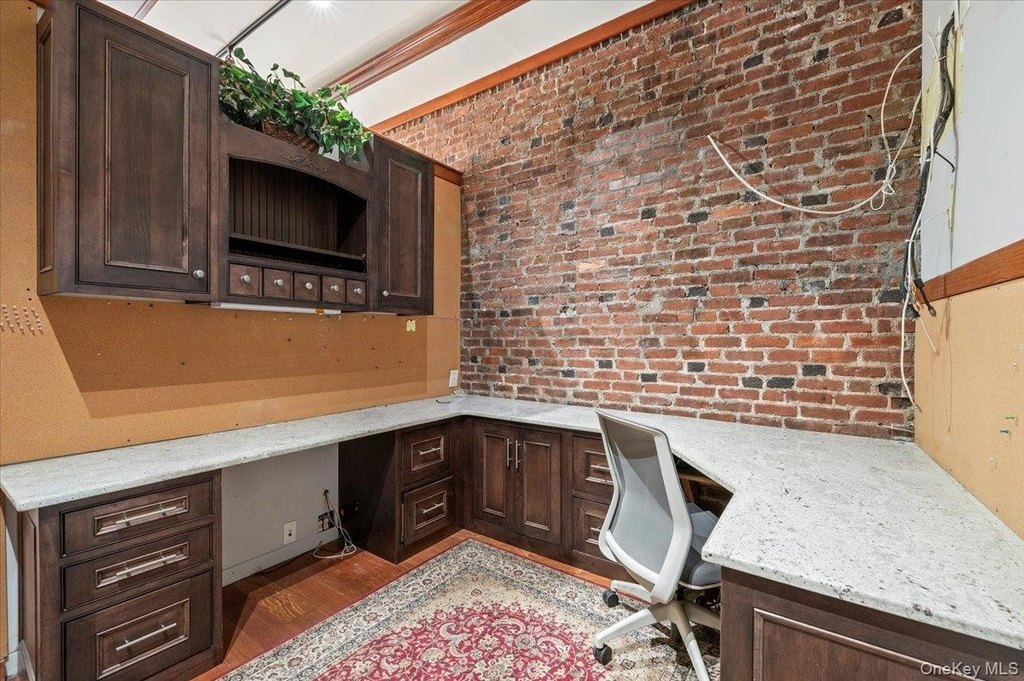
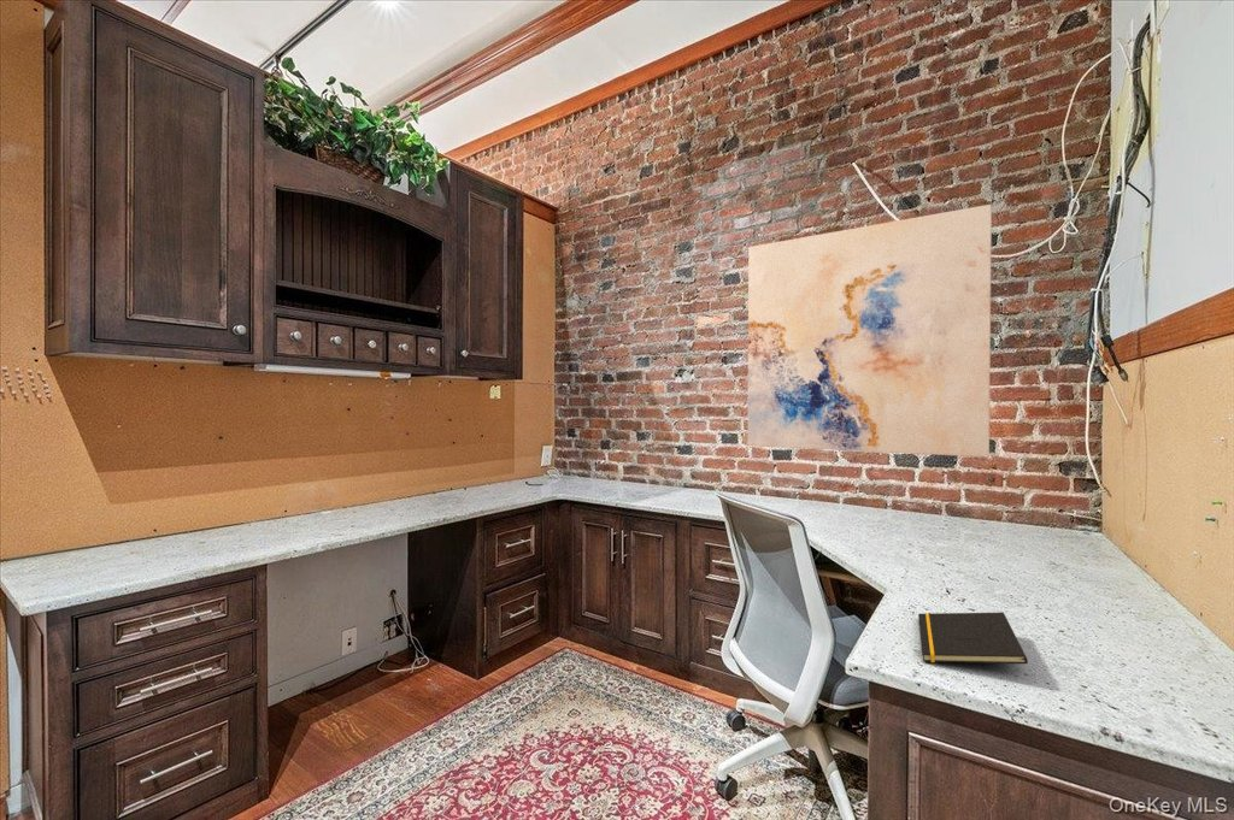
+ notepad (965, 635)
+ wall art (856, 340)
